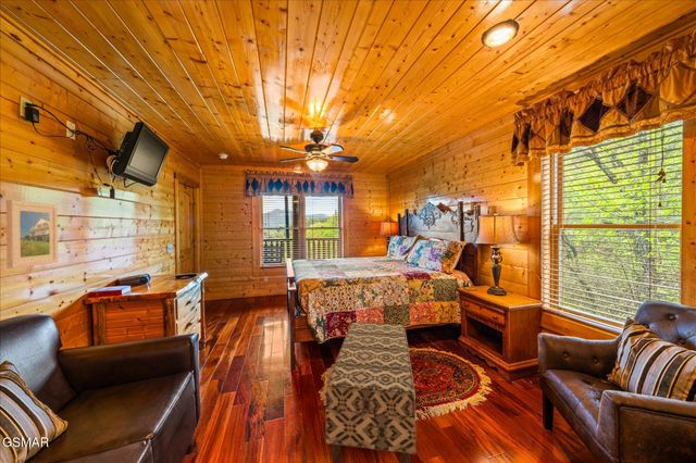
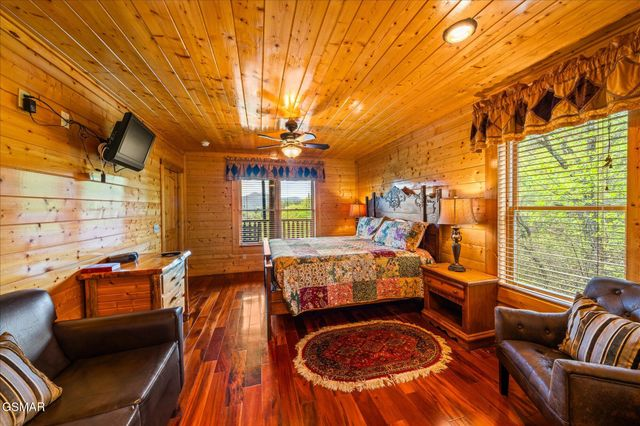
- bench (374, 379)
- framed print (34, 234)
